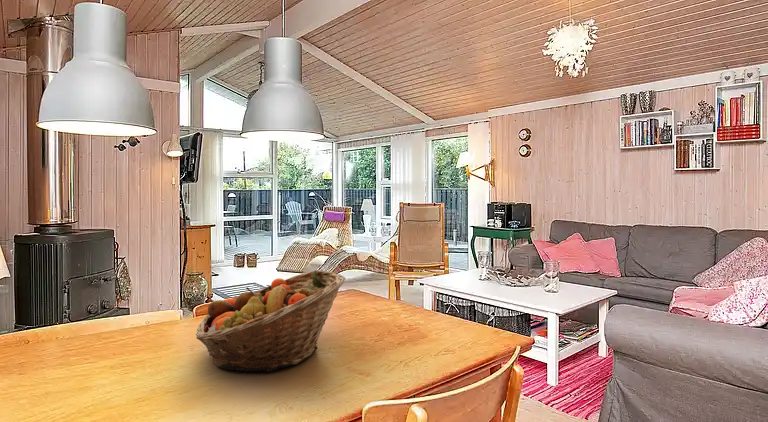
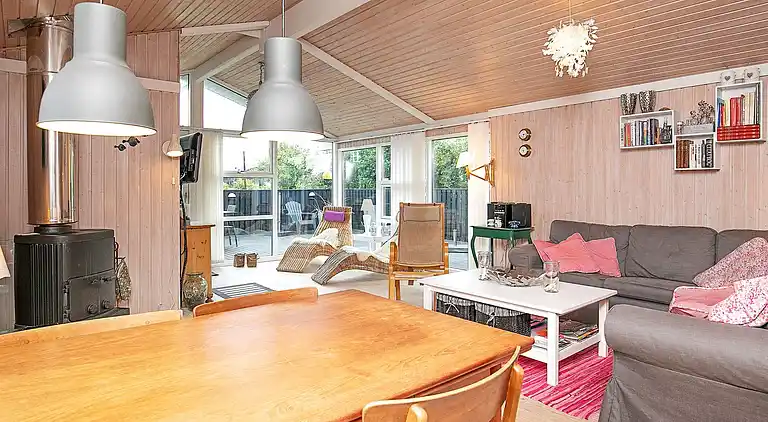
- fruit basket (272, 314)
